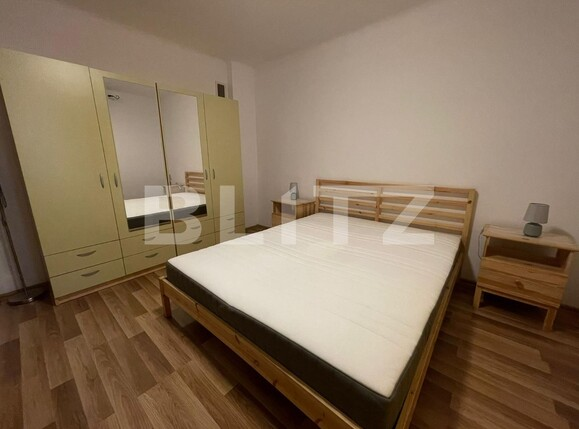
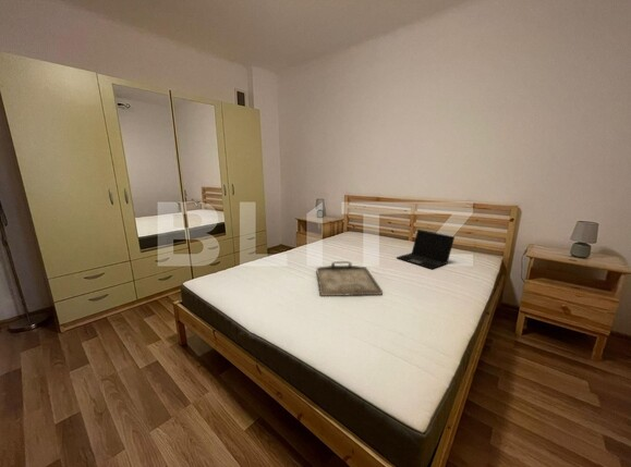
+ serving tray (345, 276)
+ laptop (424, 247)
